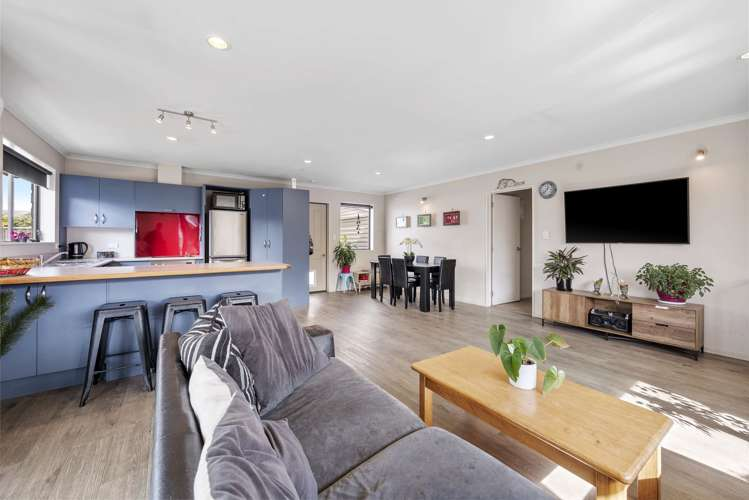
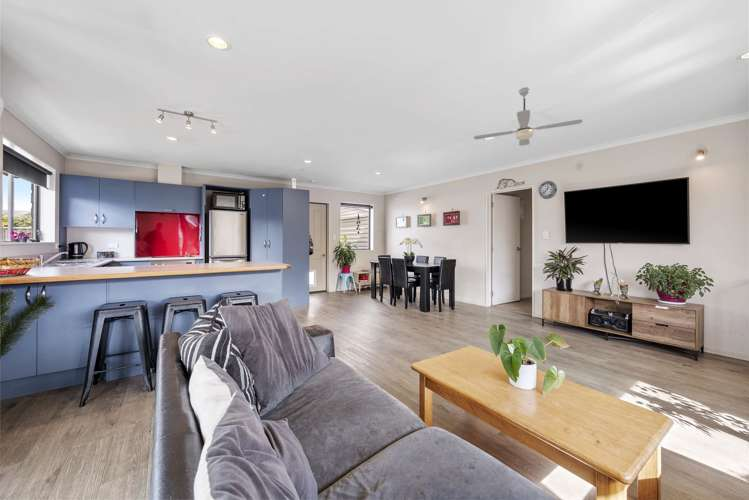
+ ceiling fan (524, 114)
